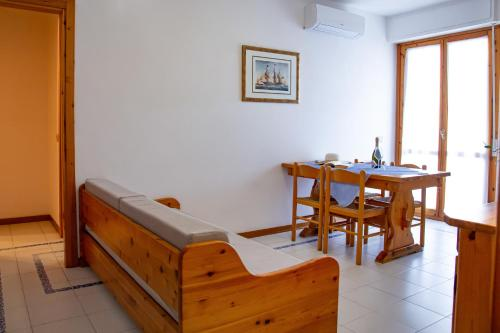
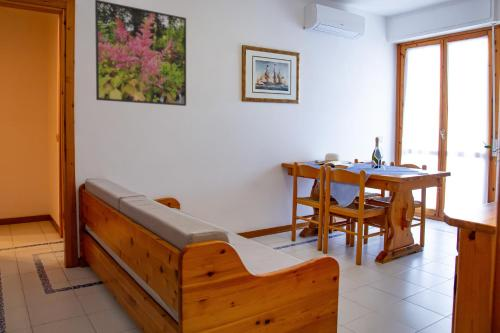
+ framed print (143, 56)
